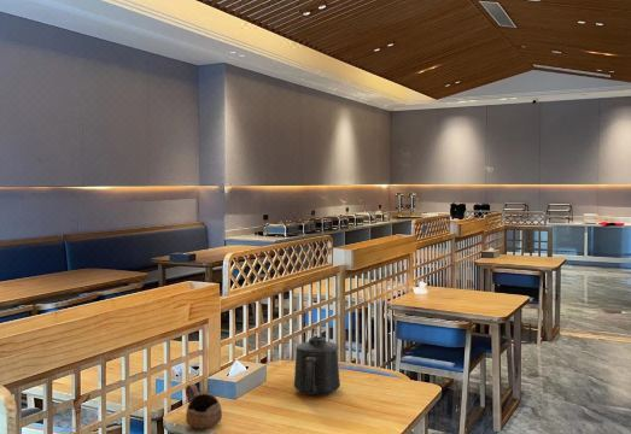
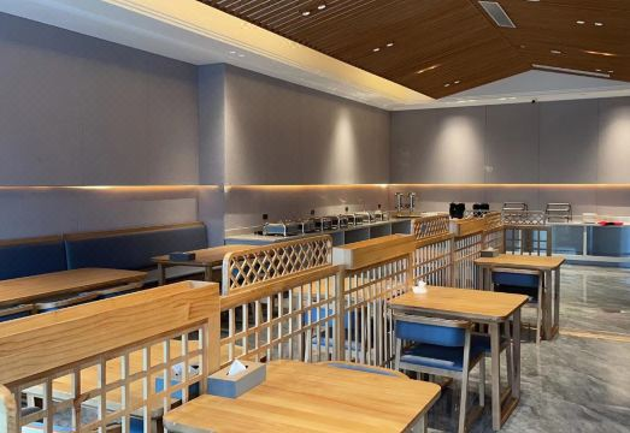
- cup (203, 405)
- mug (319, 365)
